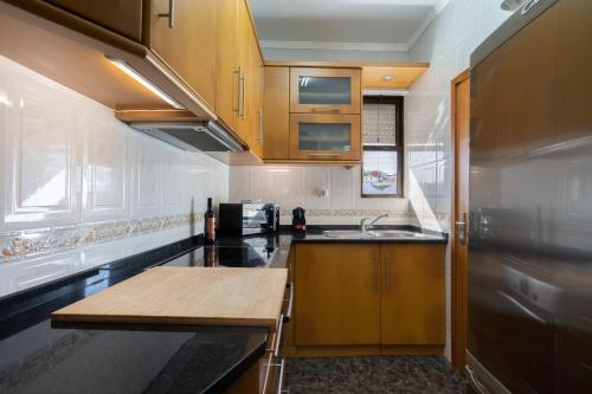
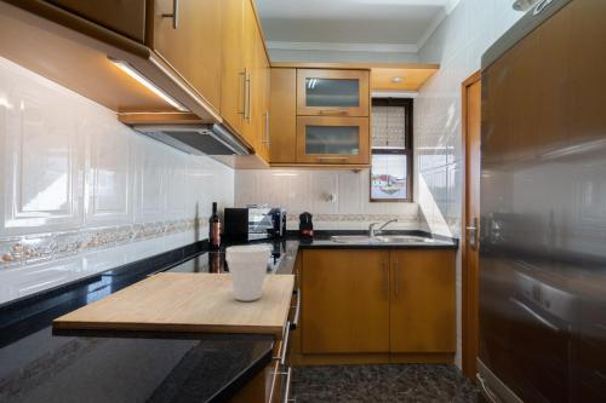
+ cup (247, 272)
